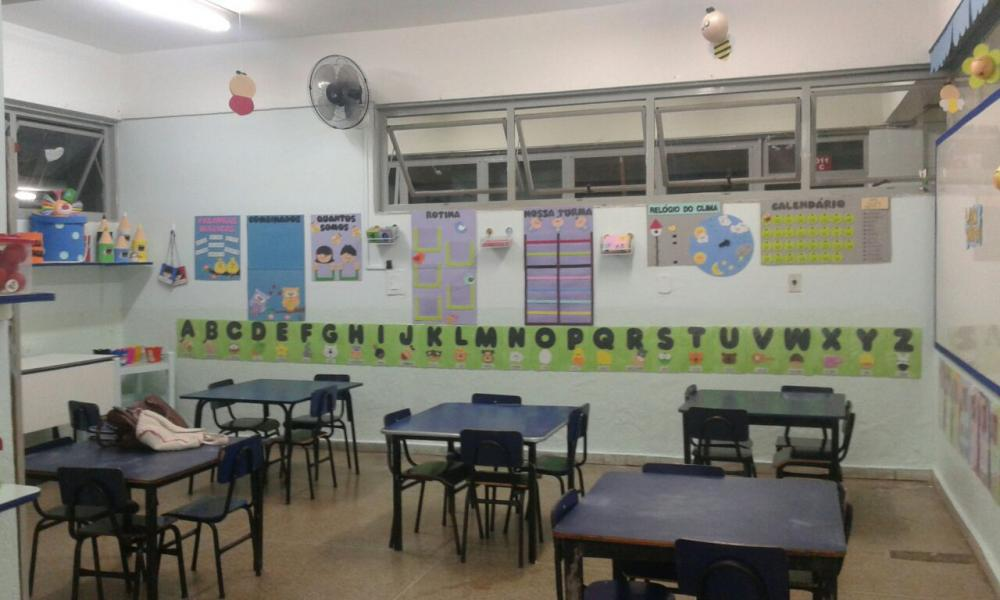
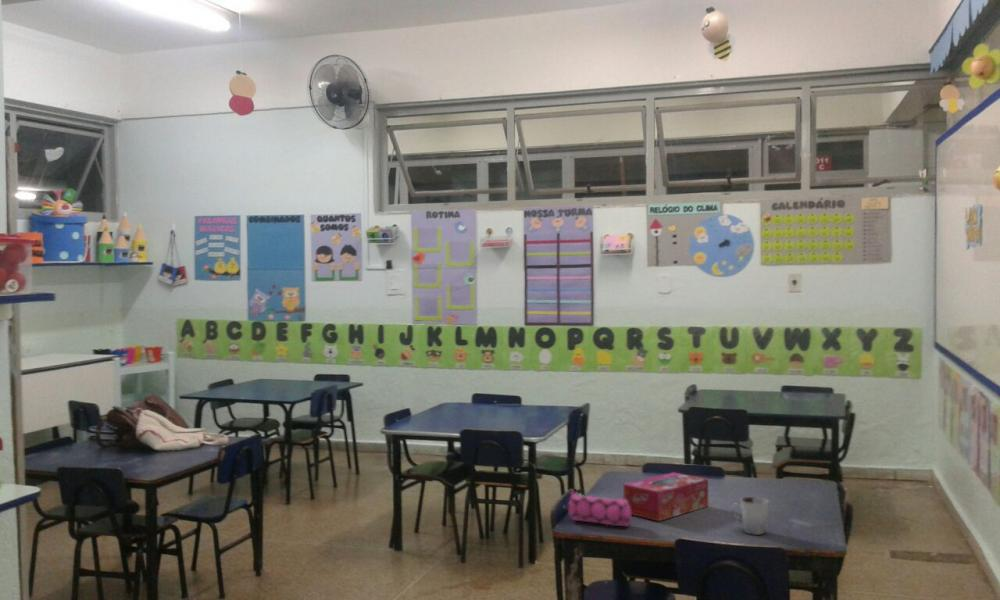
+ tissue box (666, 495)
+ cup (749, 515)
+ pencil case (599, 508)
